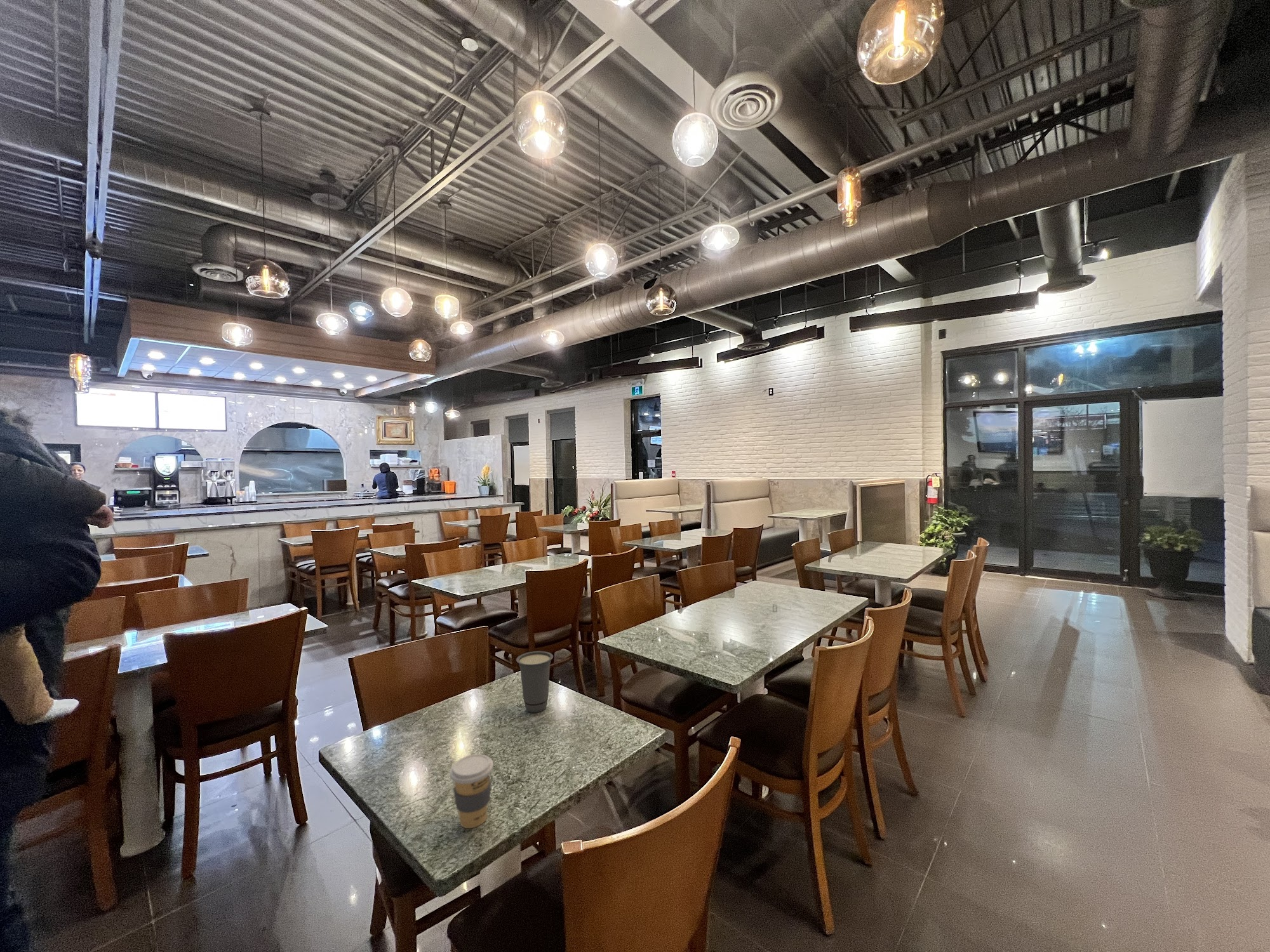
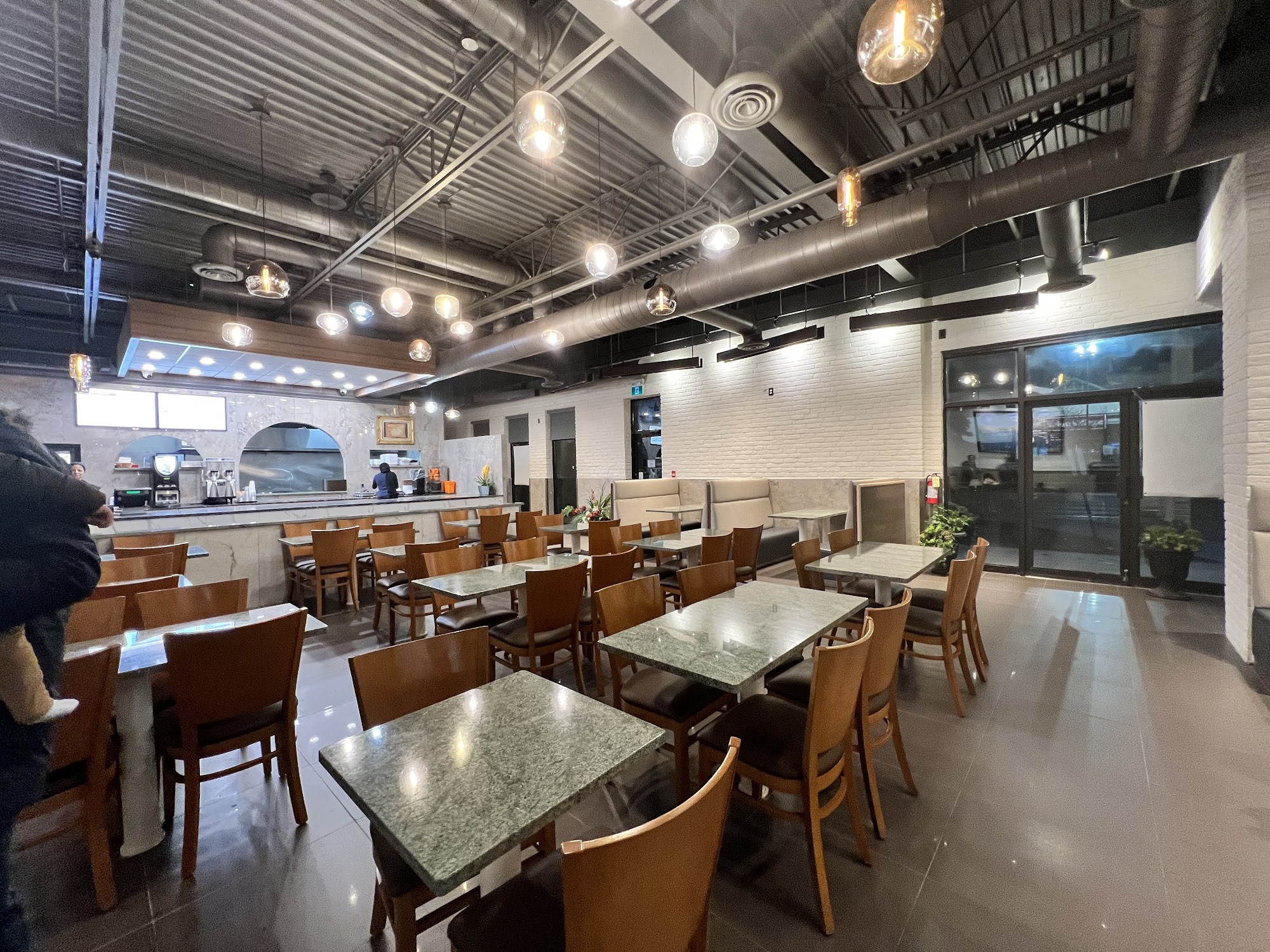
- cup (535, 682)
- coffee cup (472, 791)
